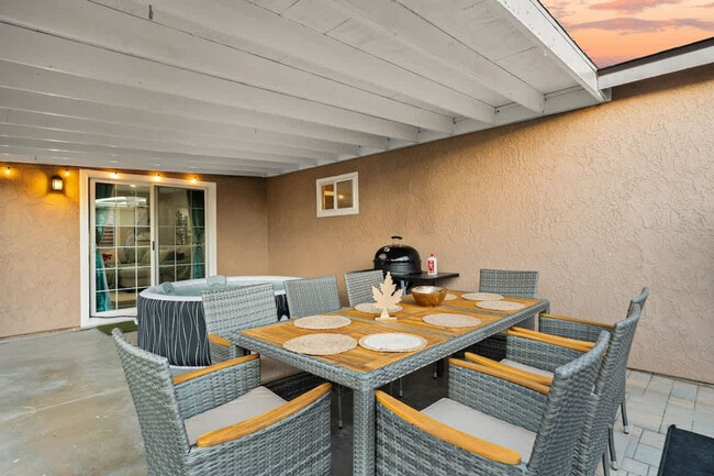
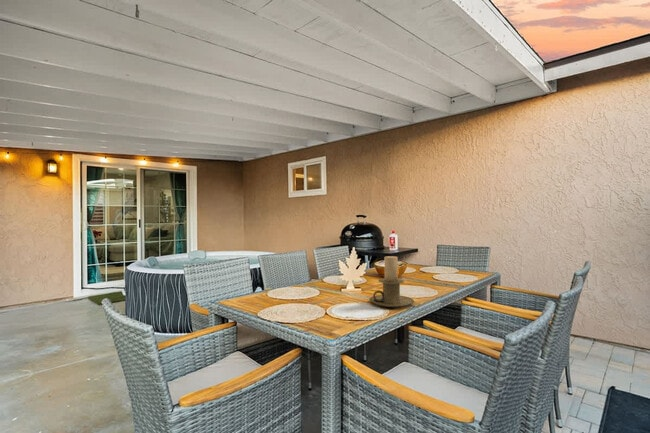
+ candle holder (391, 279)
